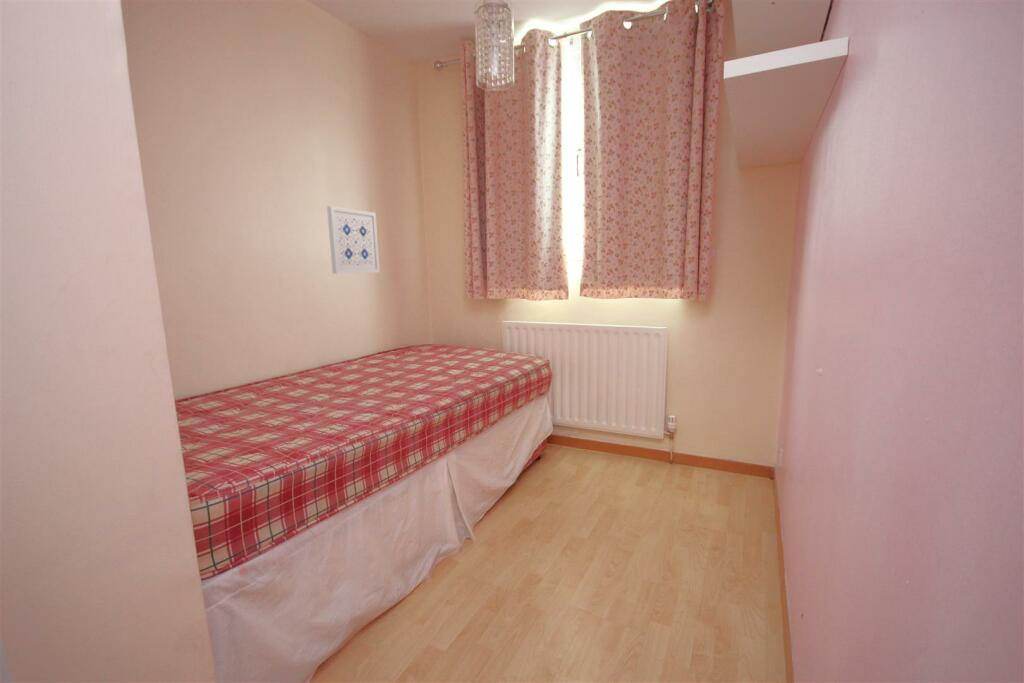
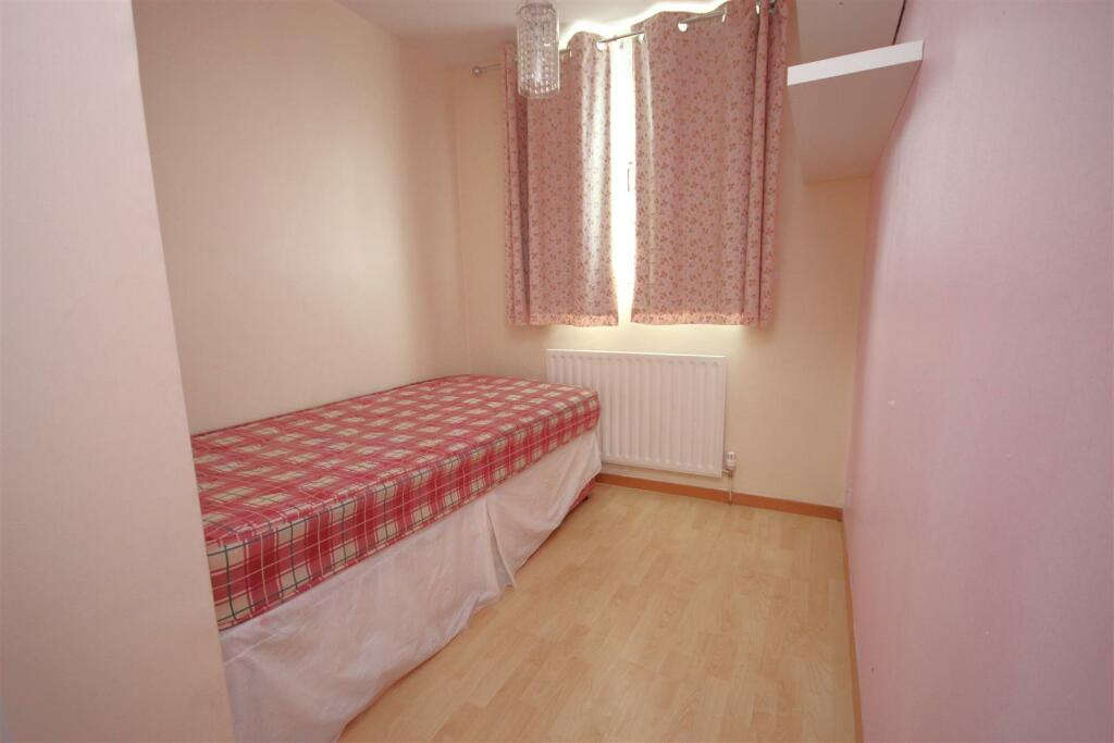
- wall art (355, 241)
